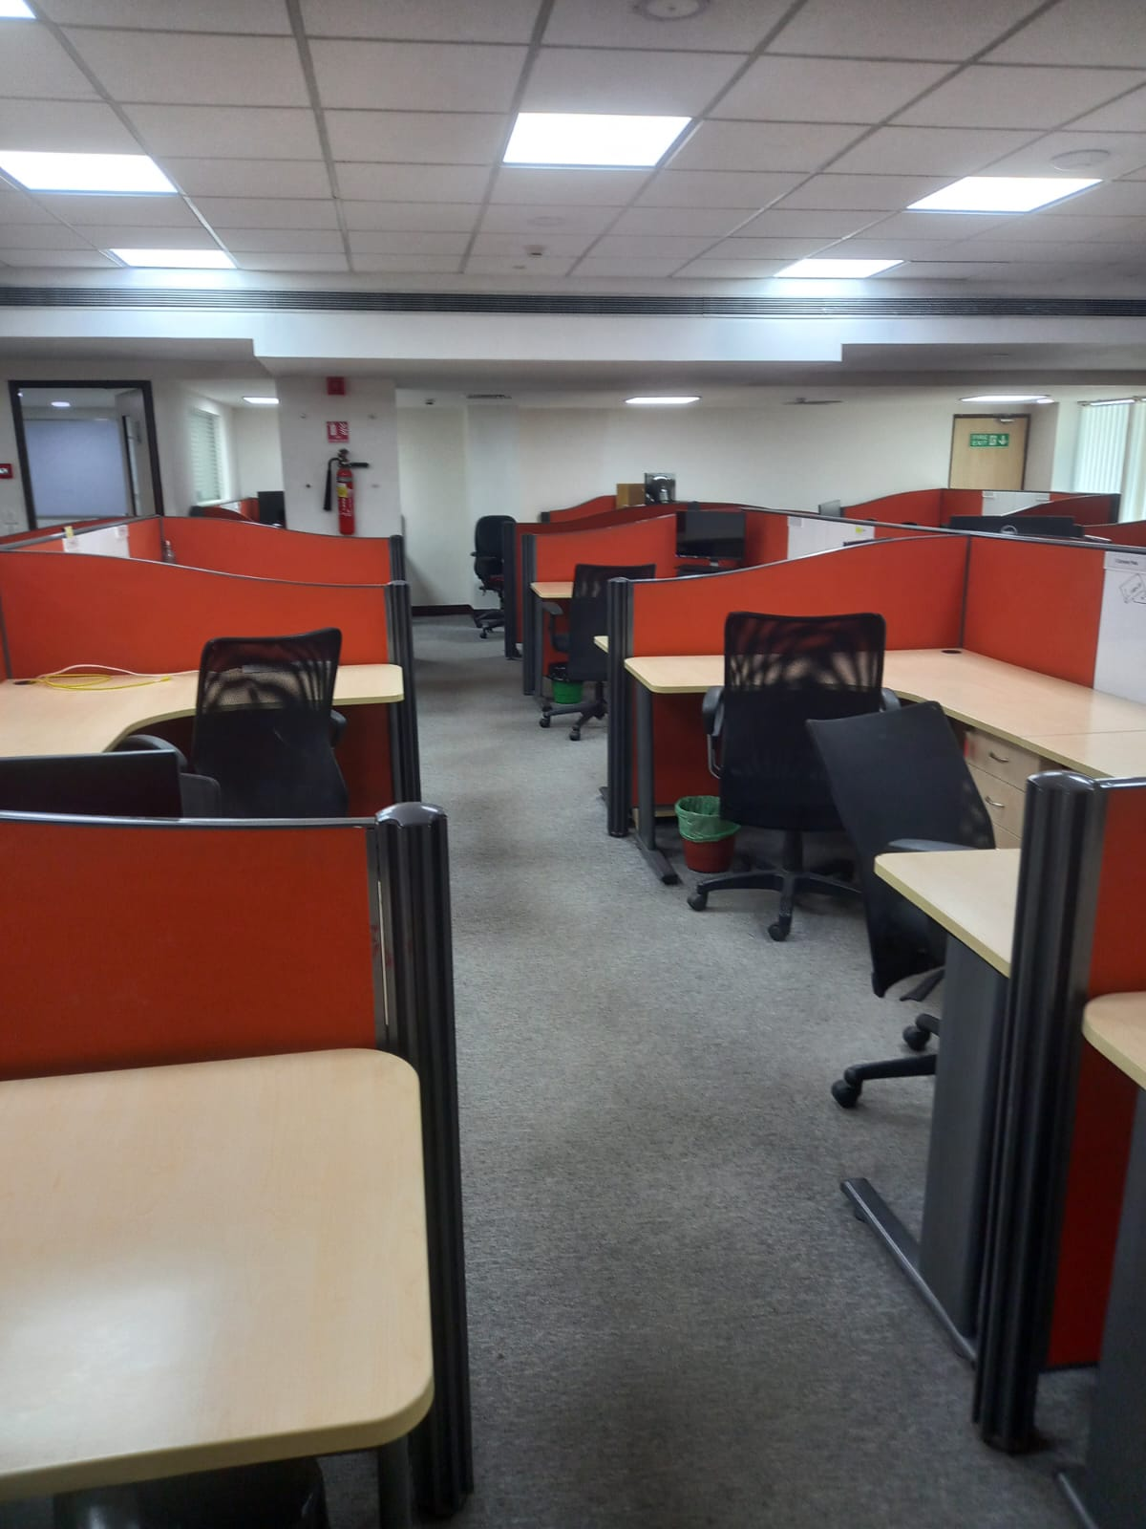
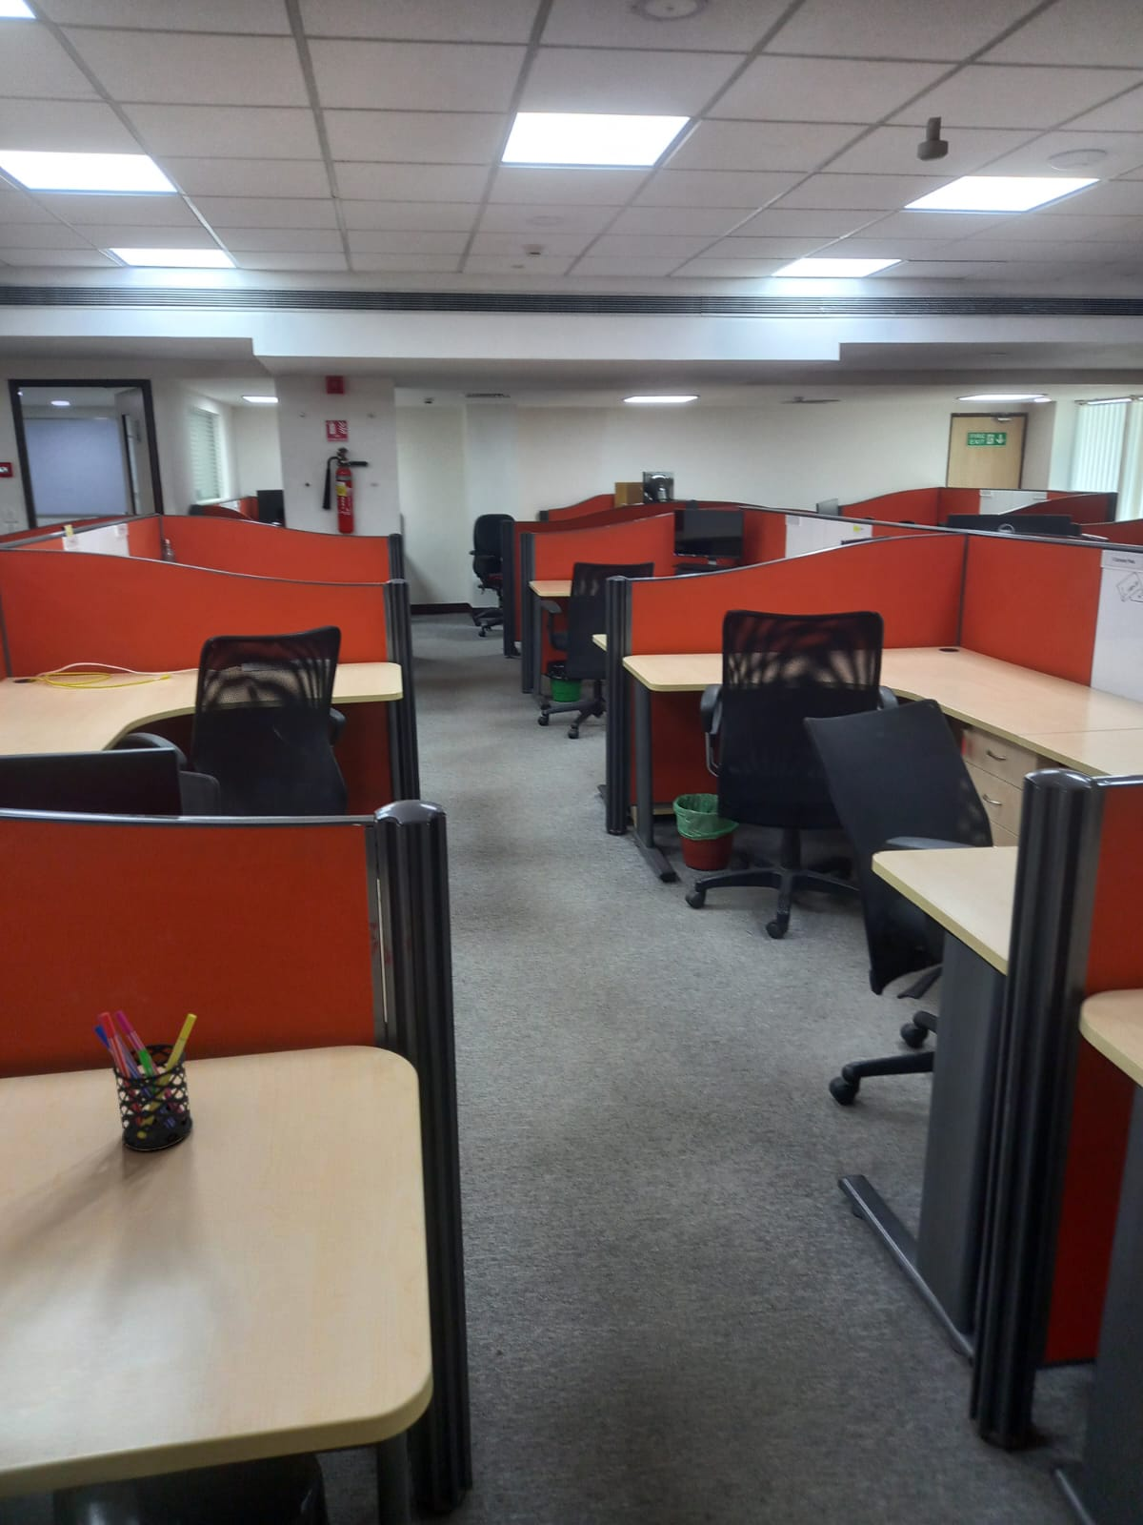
+ security camera (933, 137)
+ pen holder (145, 1075)
